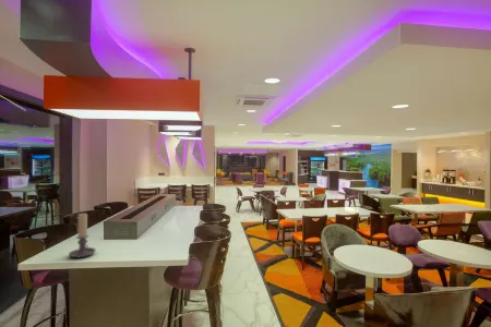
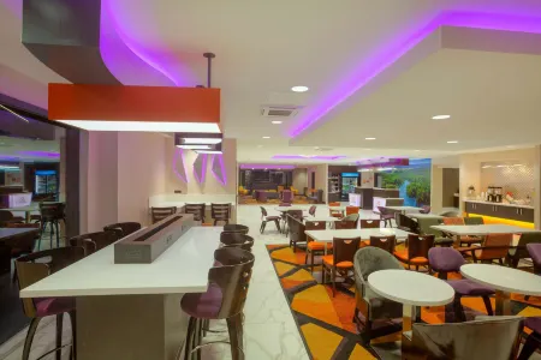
- candle holder (83, 233)
